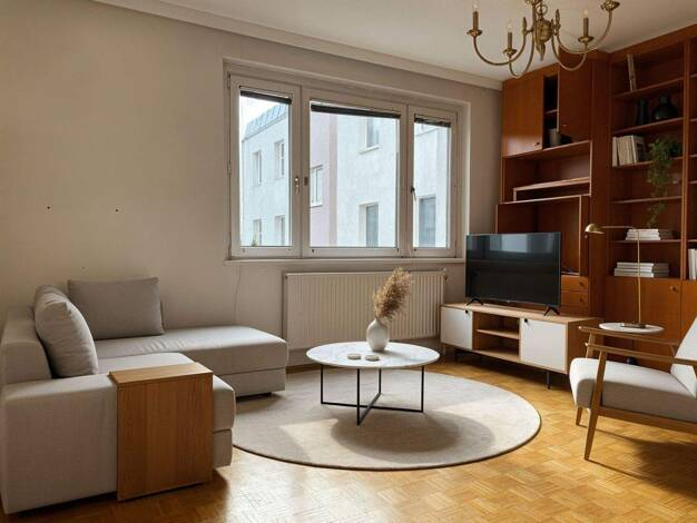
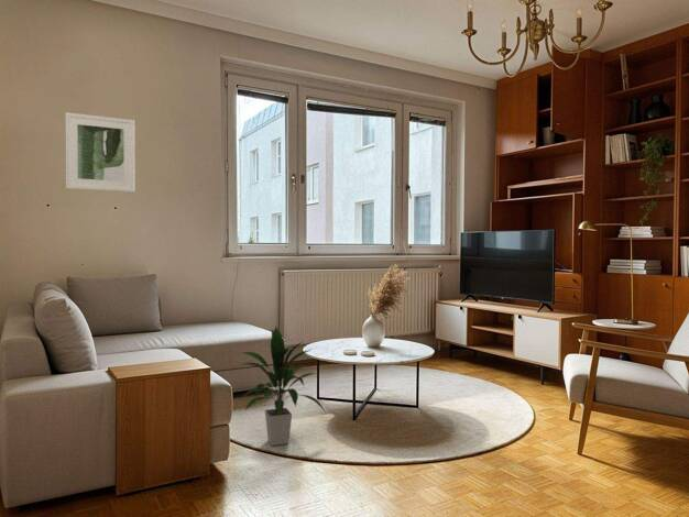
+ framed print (100, 153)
+ indoor plant (281, 385)
